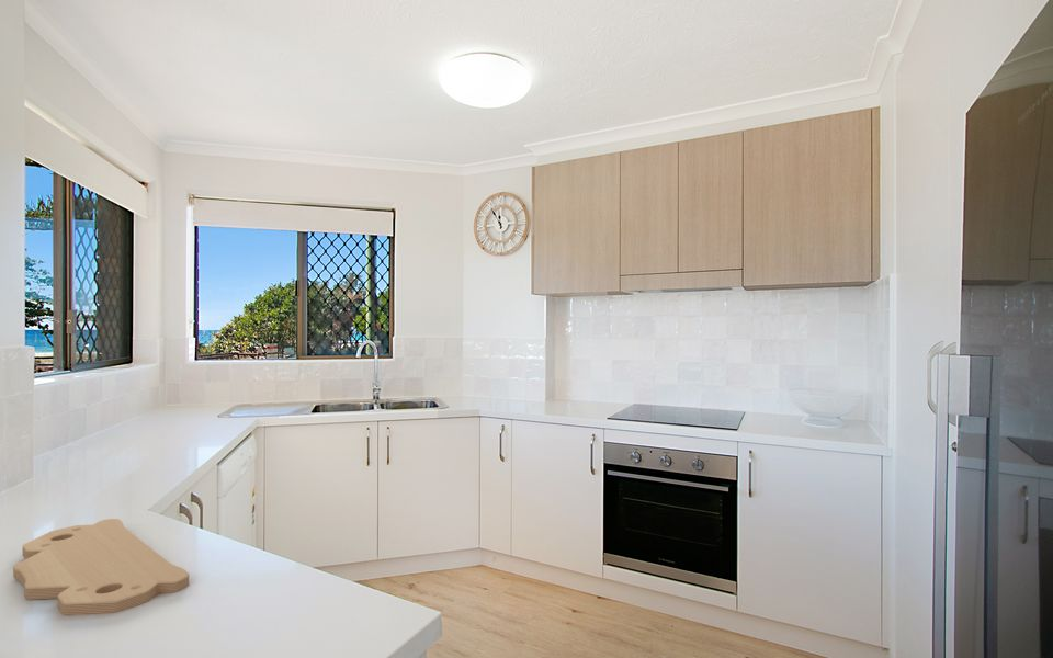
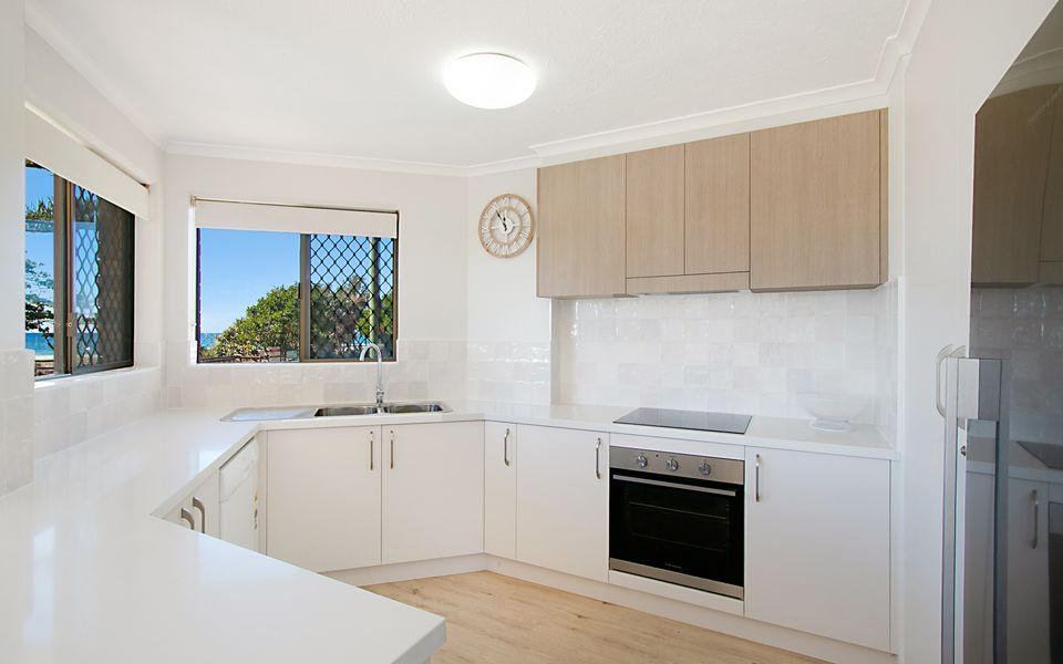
- cutting board (89, 563)
